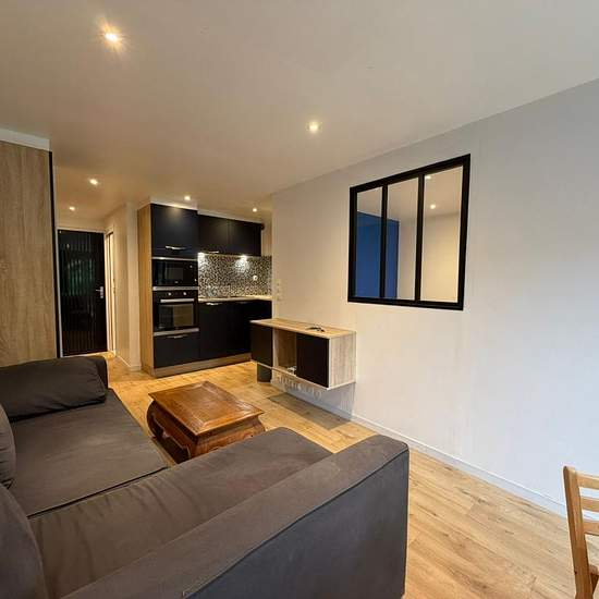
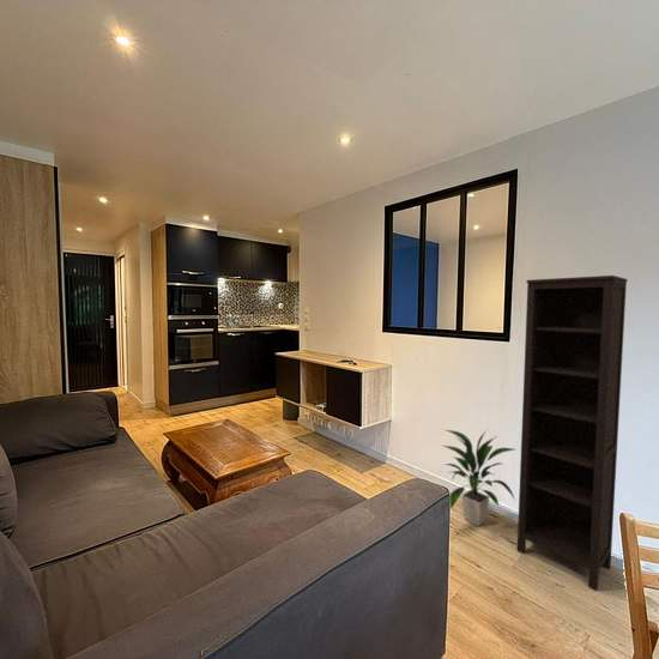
+ indoor plant (472, 473)
+ bookcase (568, 422)
